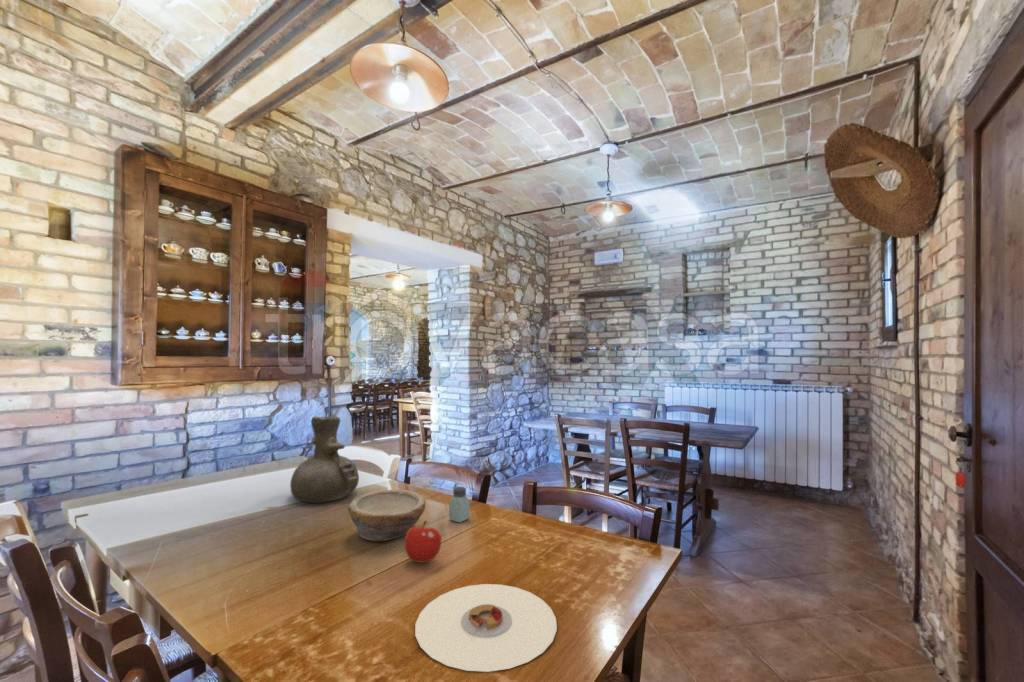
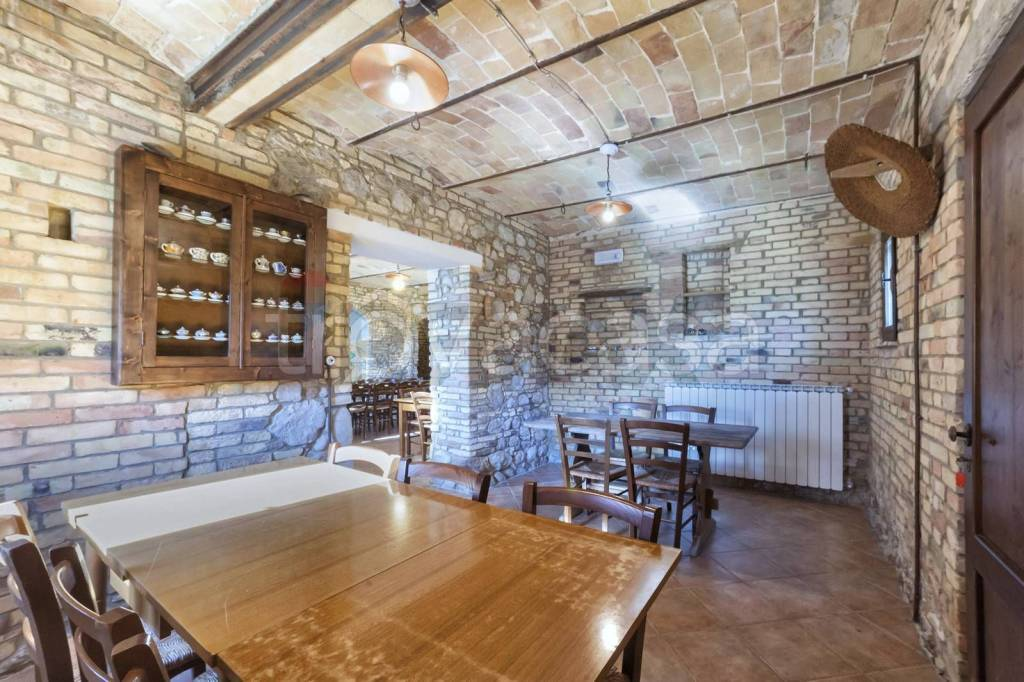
- bowl (387, 516)
- plate (486, 616)
- saltshaker (459, 503)
- fruit (422, 541)
- vase (325, 455)
